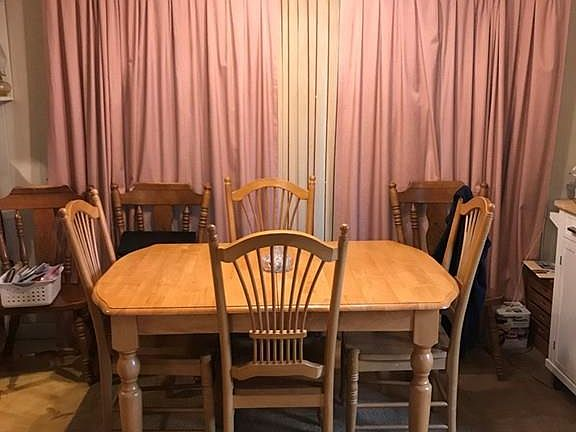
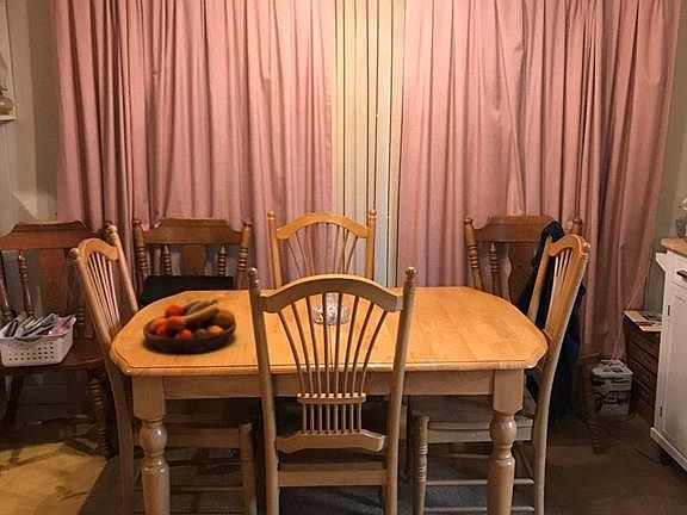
+ fruit bowl (188, 321)
